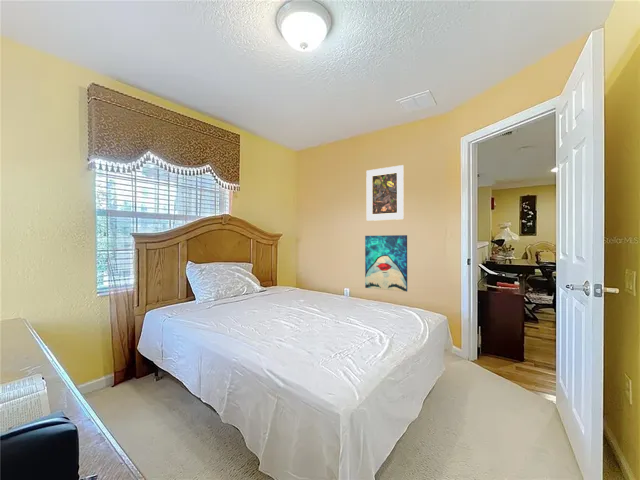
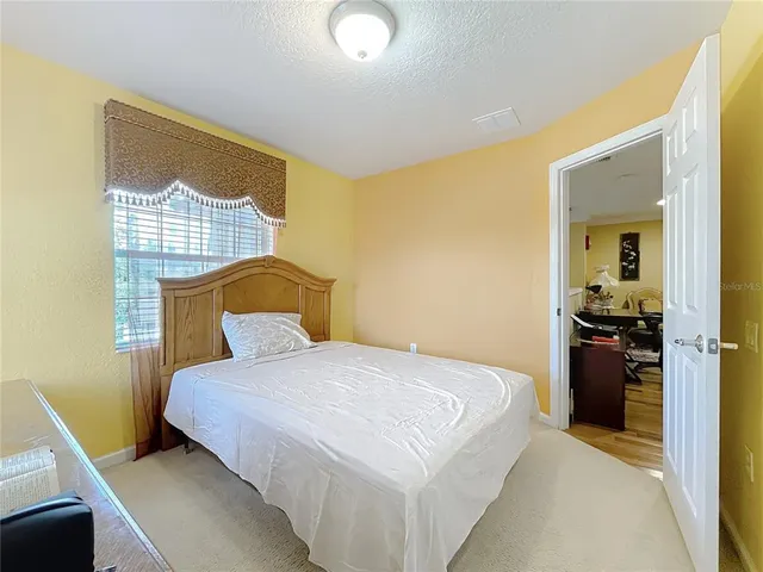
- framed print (384, 194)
- wall art (385, 262)
